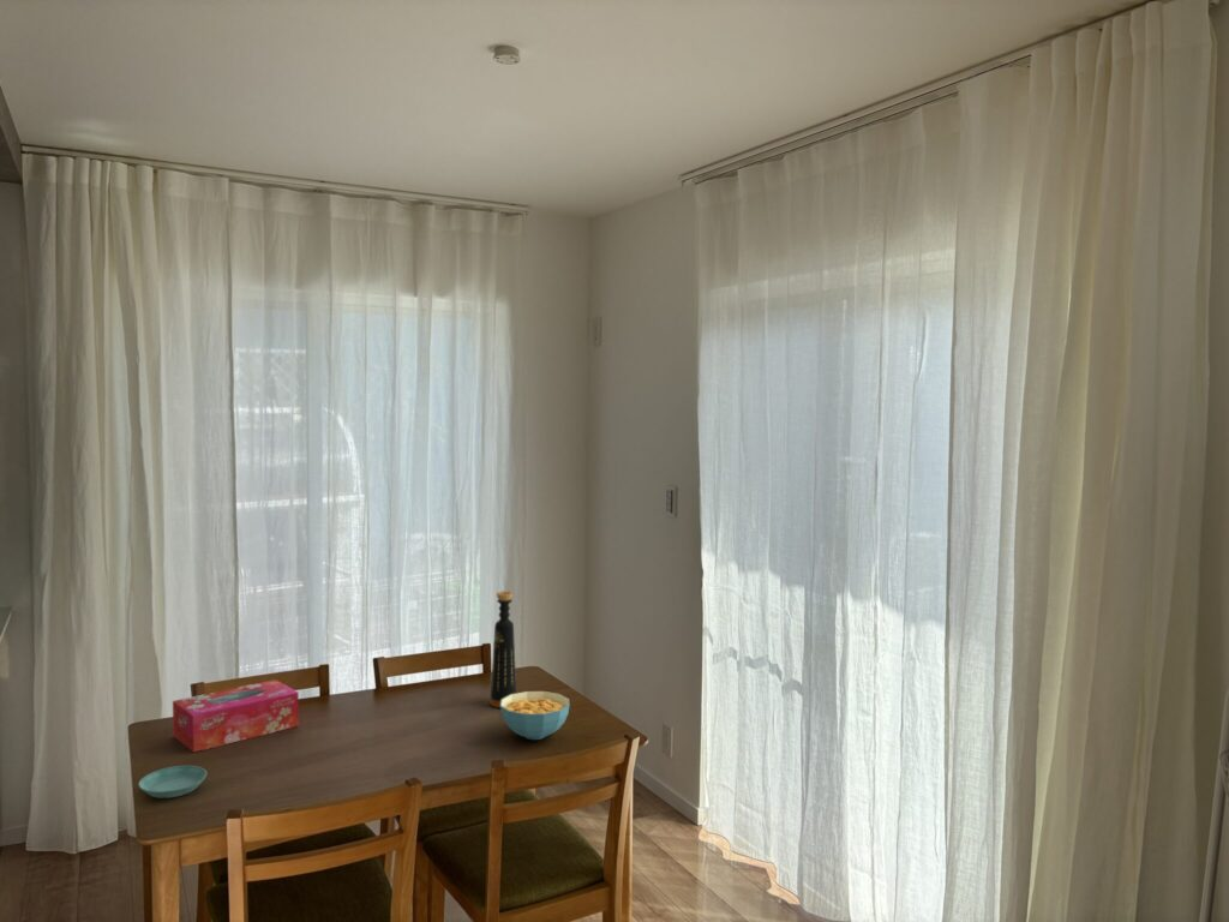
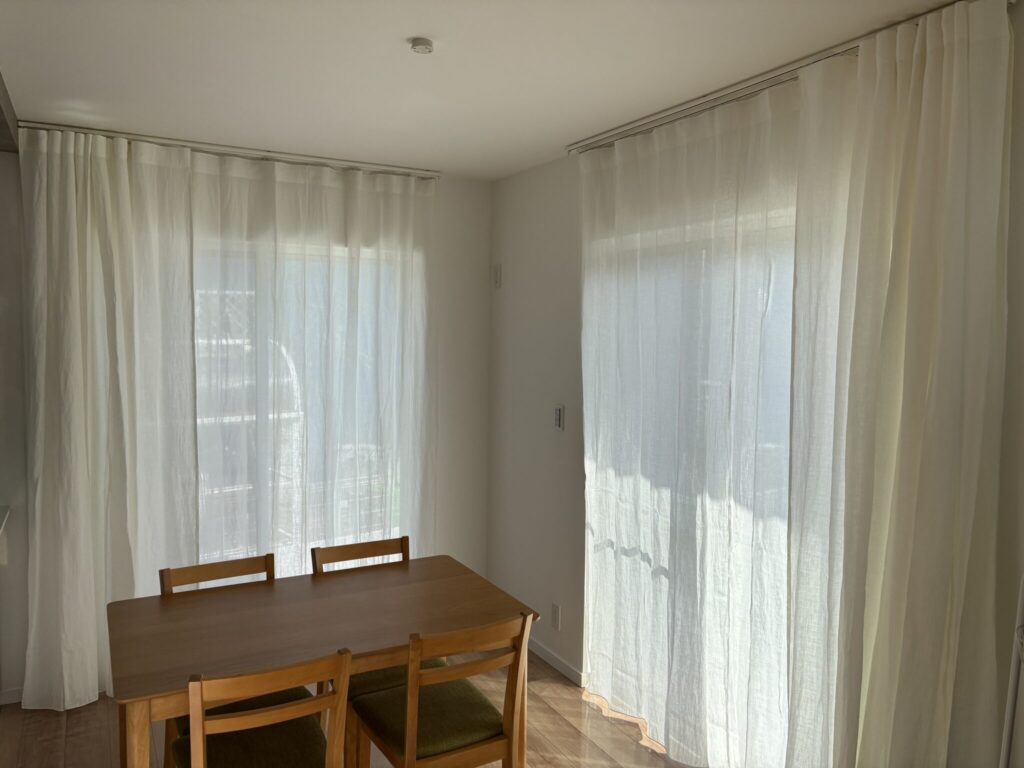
- cereal bowl (534, 718)
- tissue box (236, 713)
- saucer (173, 783)
- bottle (503, 648)
